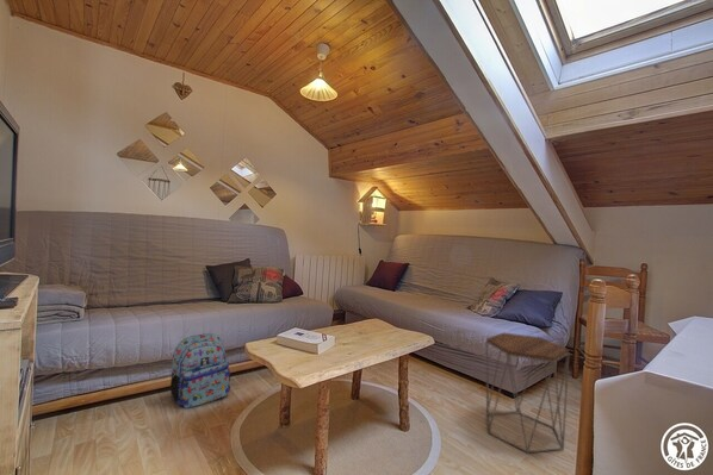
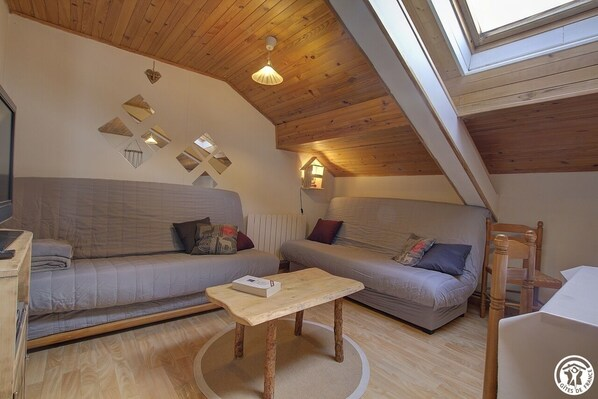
- side table (525, 387)
- backpack (202, 367)
